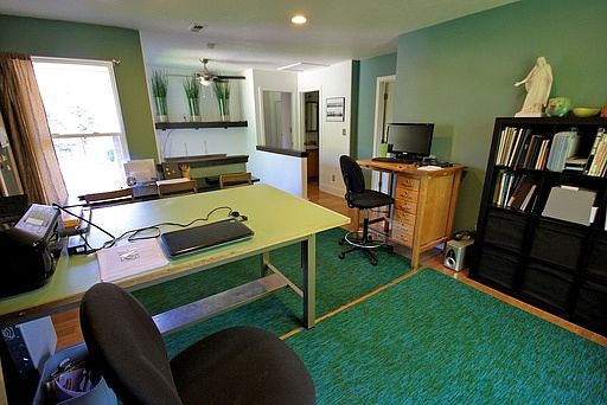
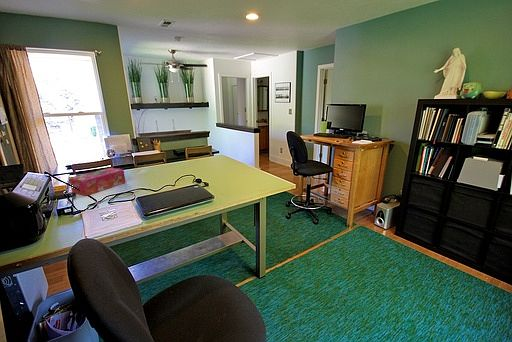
+ tissue box (99, 180)
